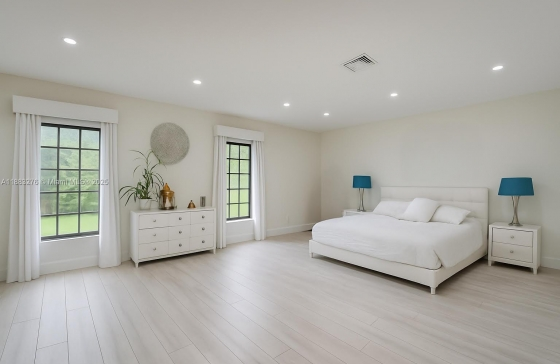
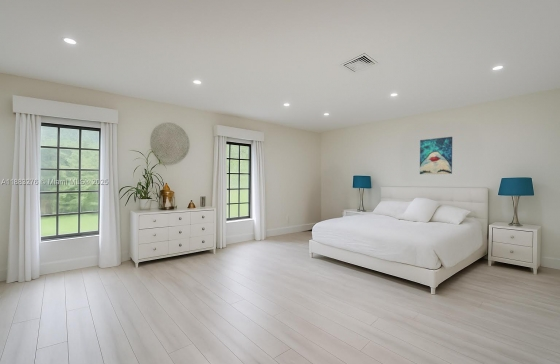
+ wall art (435, 156)
